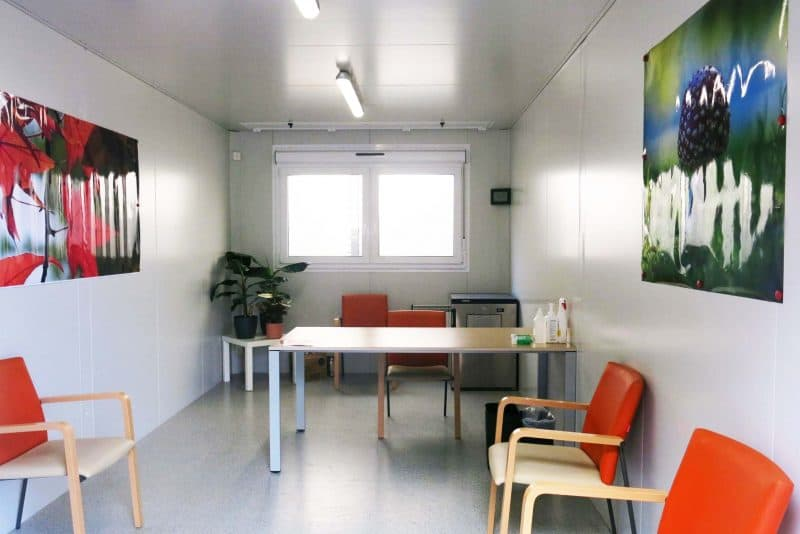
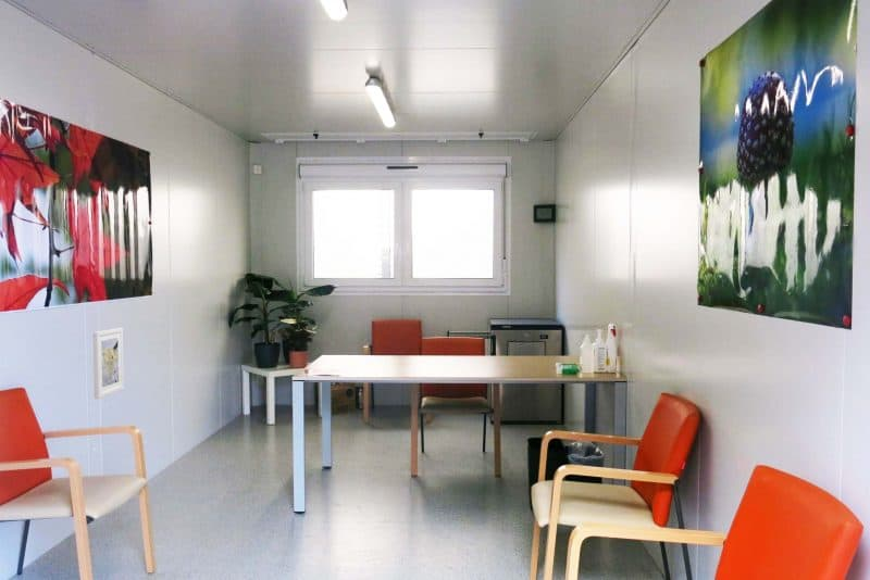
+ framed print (109, 362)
